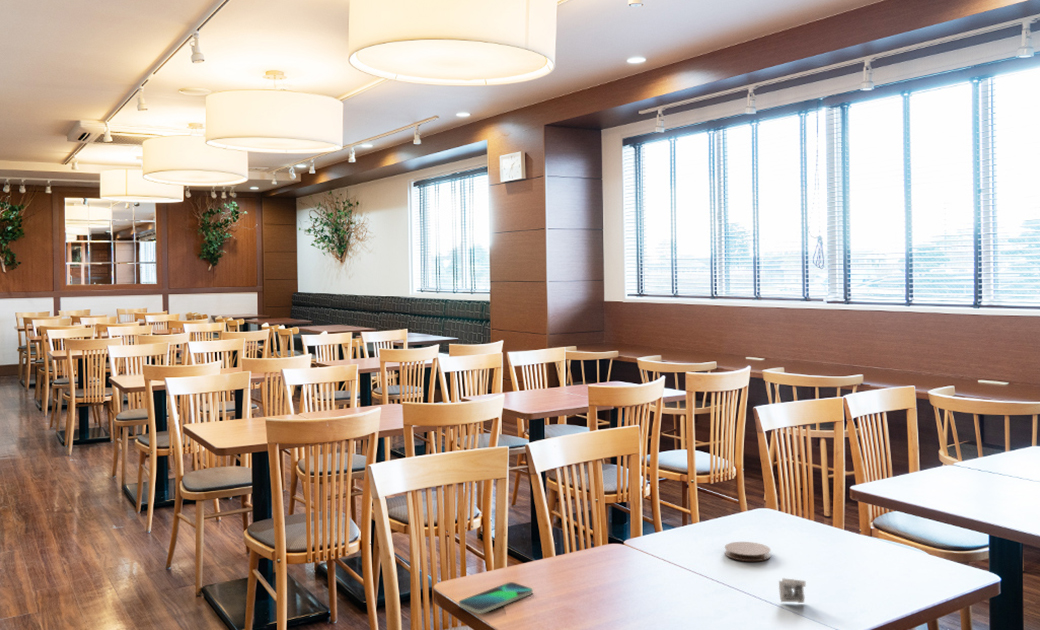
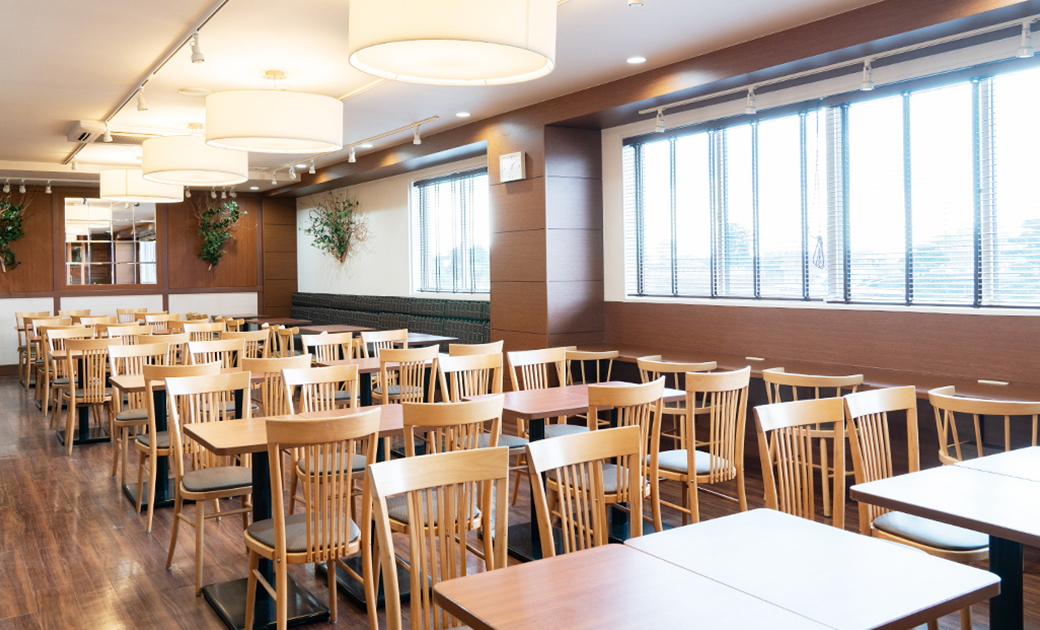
- smartphone (496, 597)
- coaster (747, 551)
- napkin holder (801, 585)
